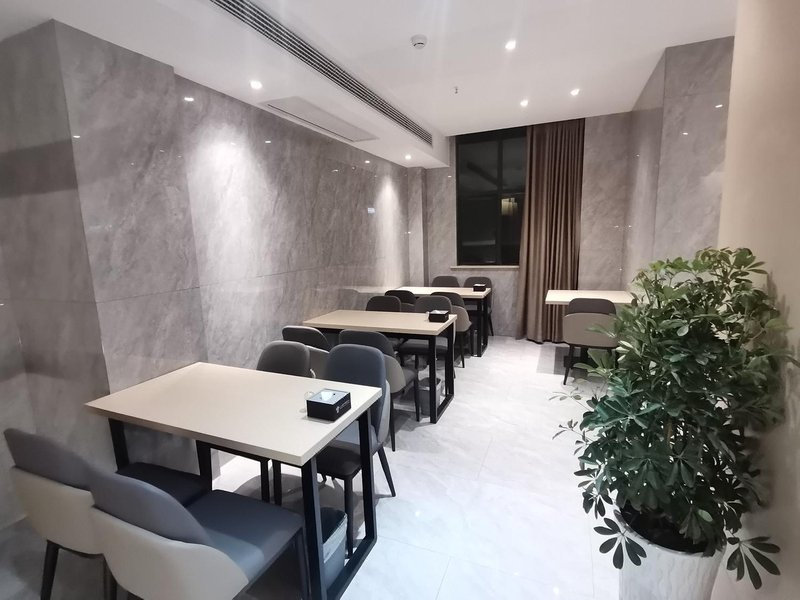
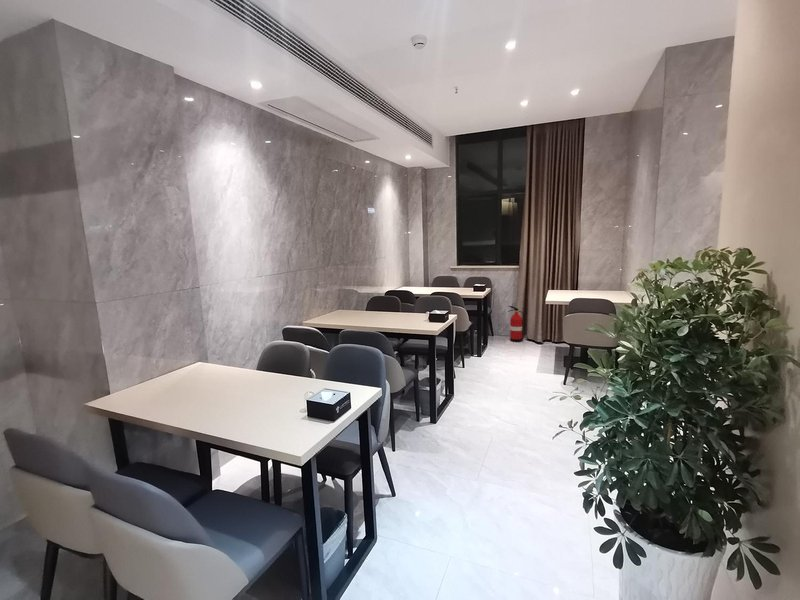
+ fire extinguisher (515, 323)
